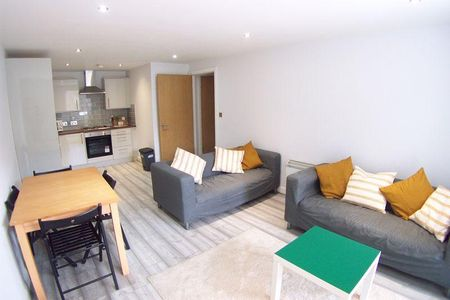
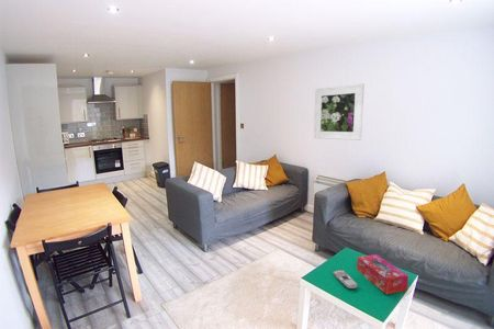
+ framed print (337, 113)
+ tissue box (380, 272)
+ remote control (345, 279)
